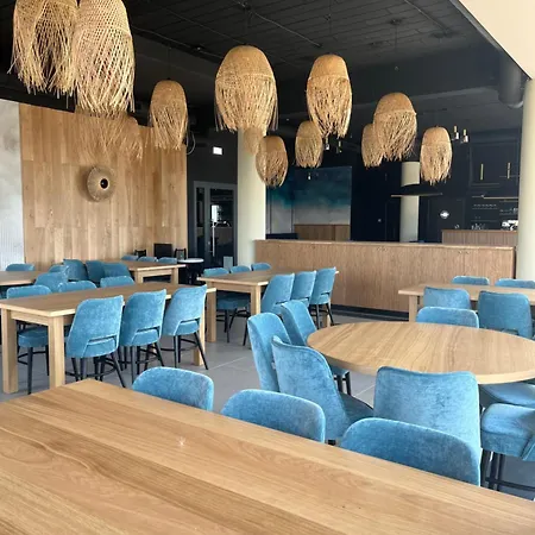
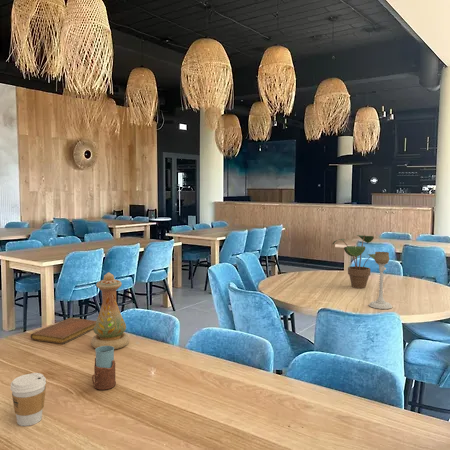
+ vase (109, 308)
+ candle holder (381, 279)
+ potted plant (359, 261)
+ notebook (66, 329)
+ drinking glass (102, 369)
+ coffee cup (28, 398)
